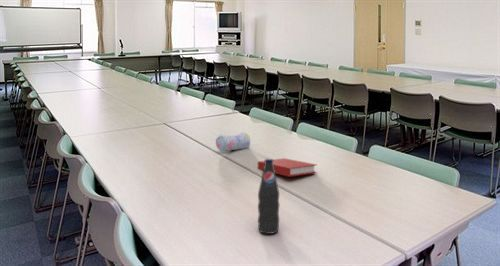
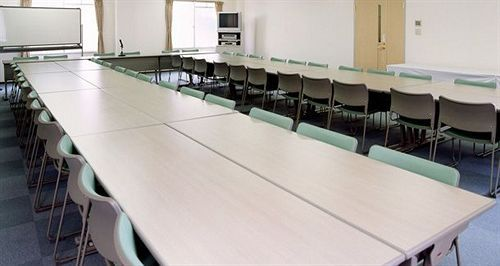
- book (286, 166)
- bottle (268, 195)
- pencil case (233, 141)
